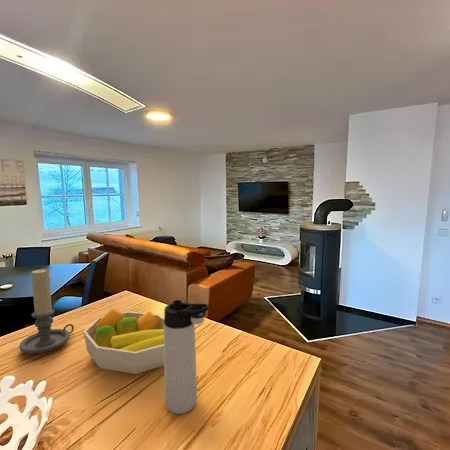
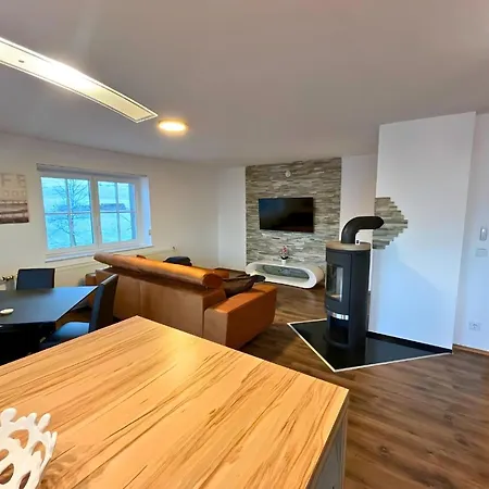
- fruit bowl (131, 336)
- thermos bottle (186, 355)
- candle holder (47, 306)
